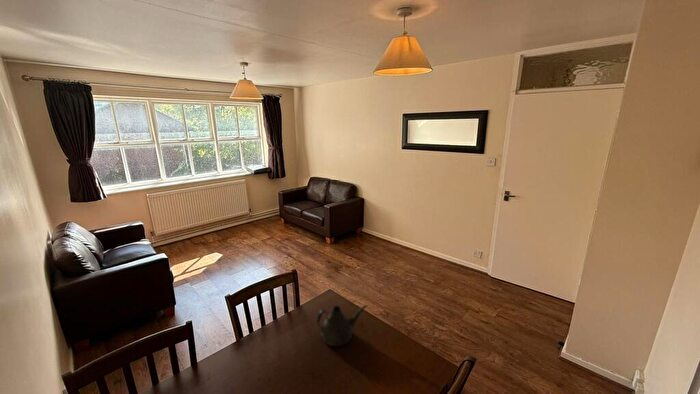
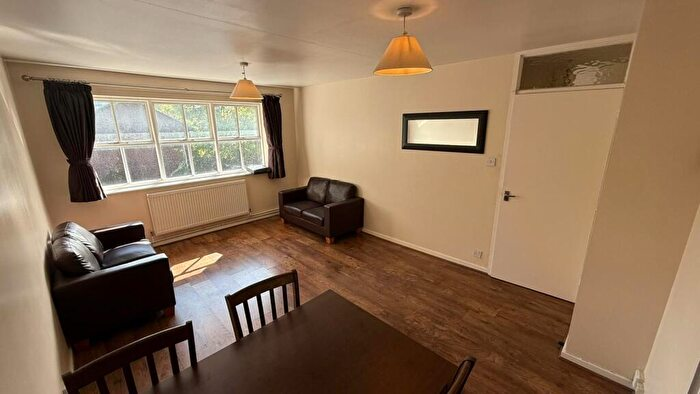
- teapot (343, 321)
